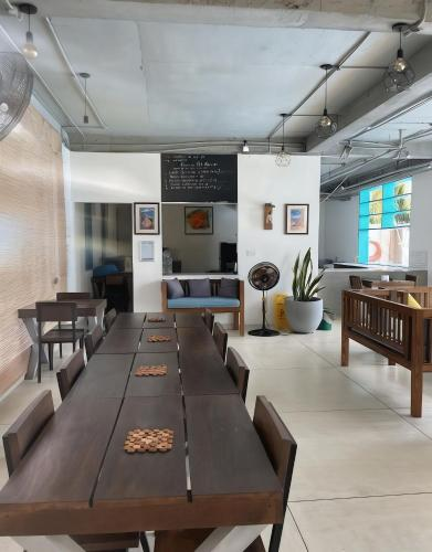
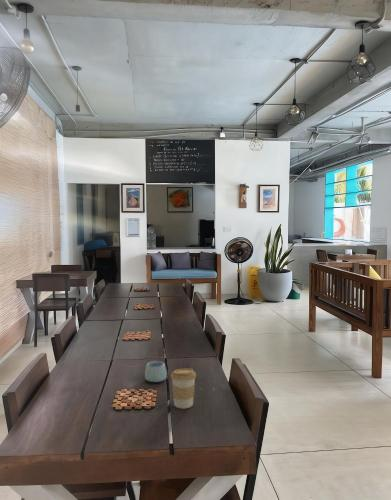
+ mug (155, 370)
+ coffee cup (183, 386)
